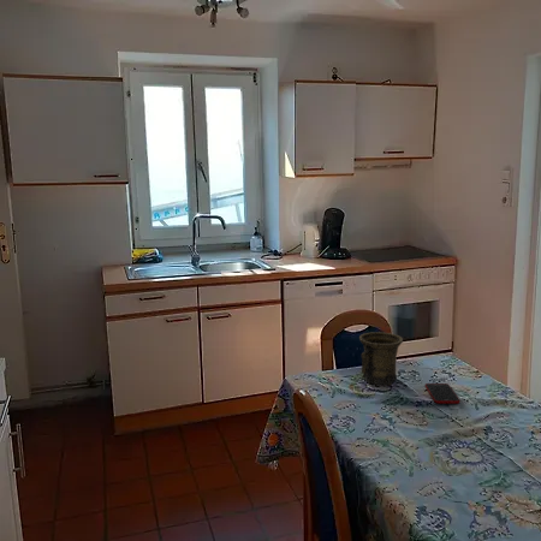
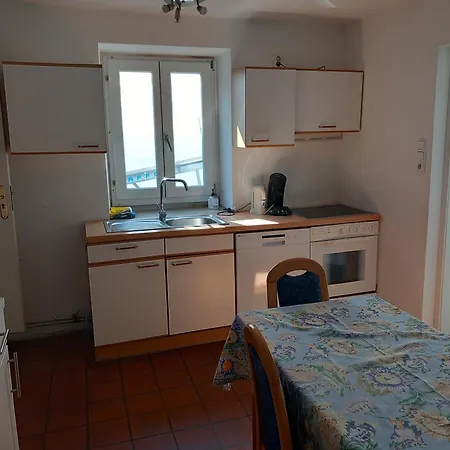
- cell phone (441, 393)
- mug (380, 358)
